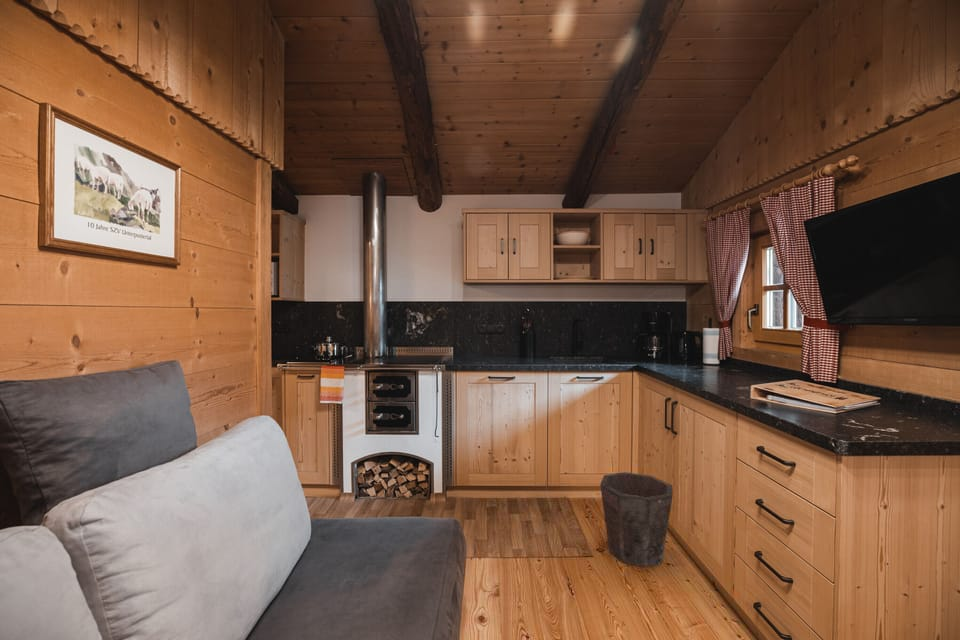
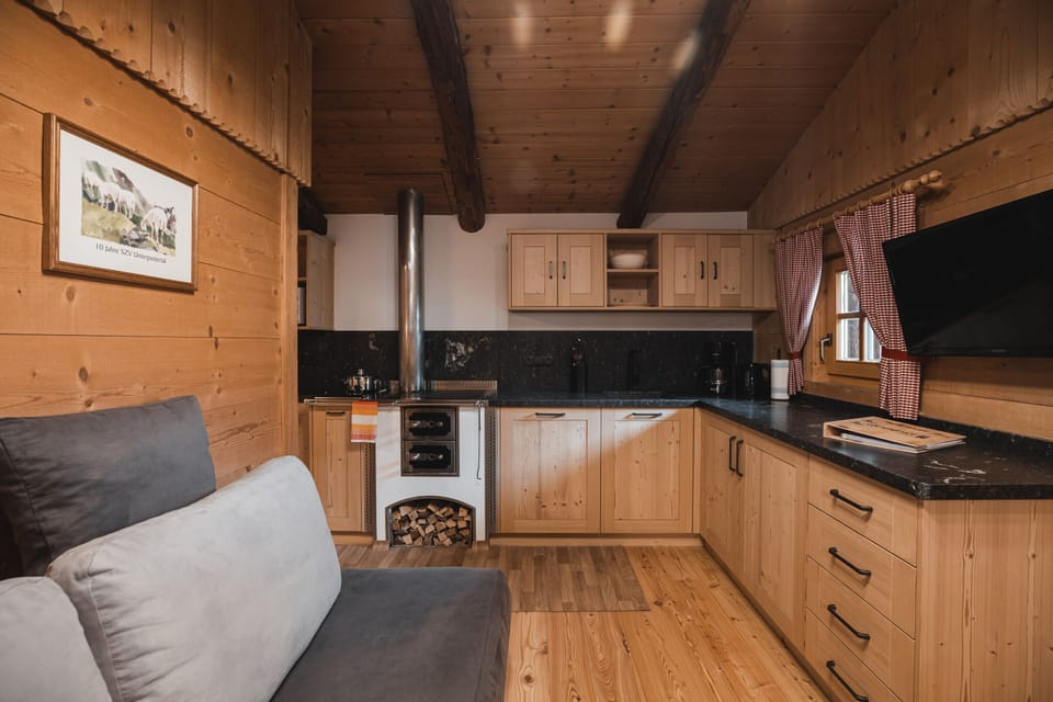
- waste bin (635, 518)
